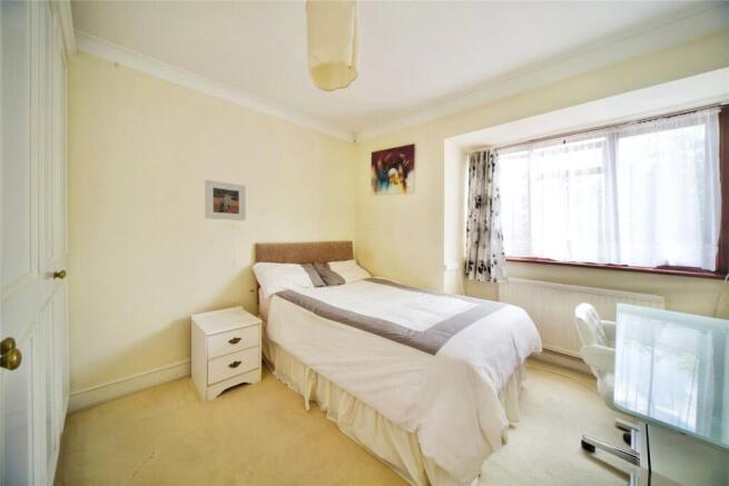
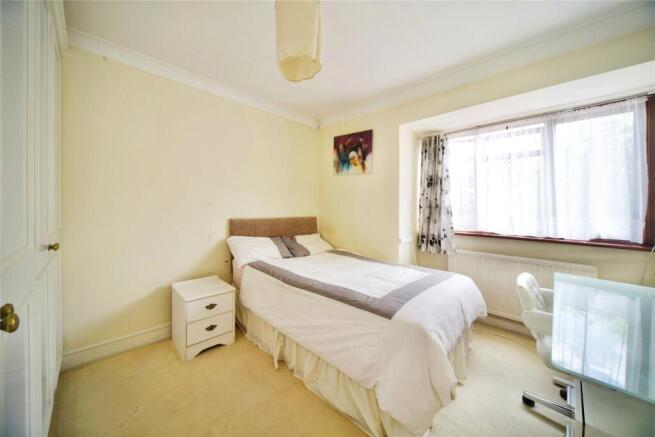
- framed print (226, 201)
